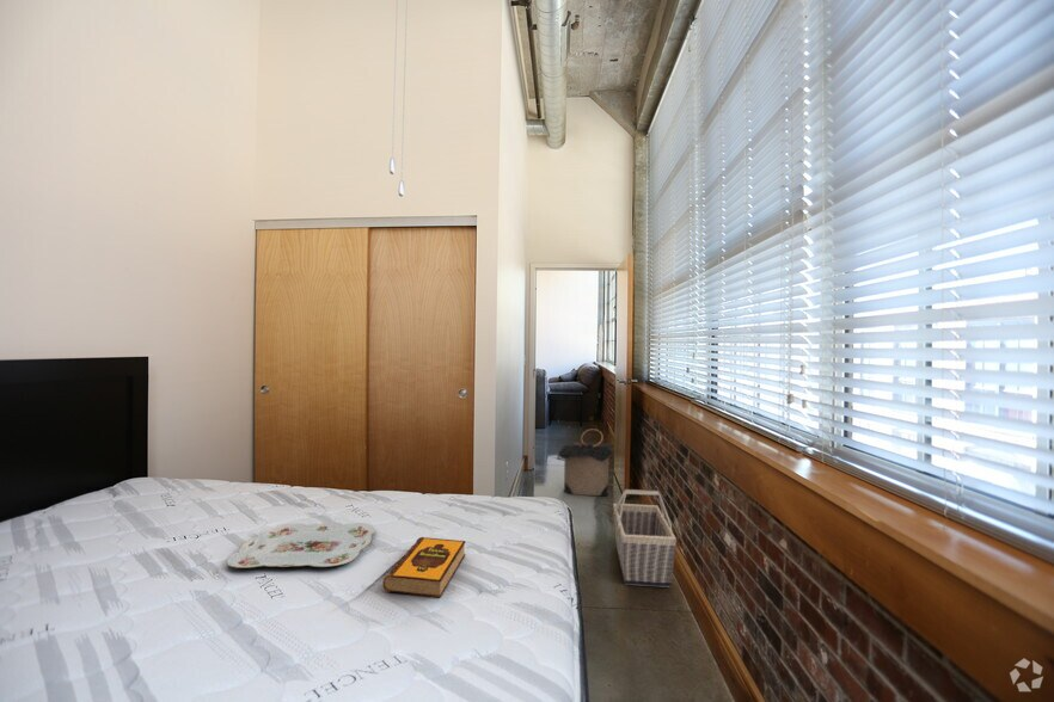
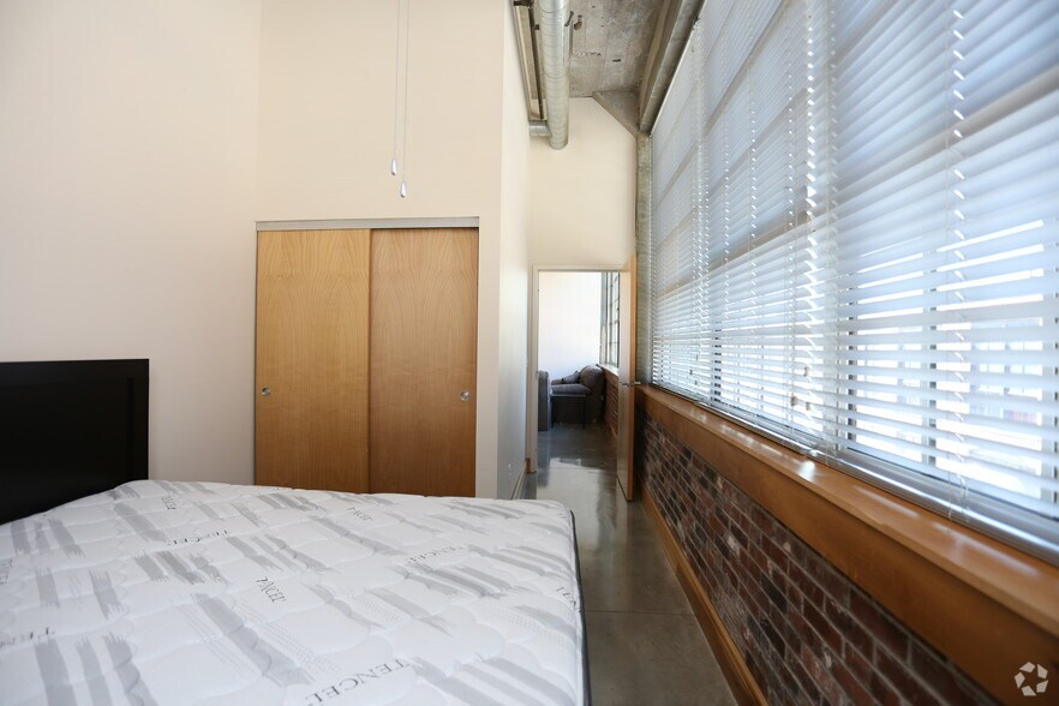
- basket (641, 528)
- hardback book (427, 564)
- laundry hamper (584, 461)
- serving tray (307, 544)
